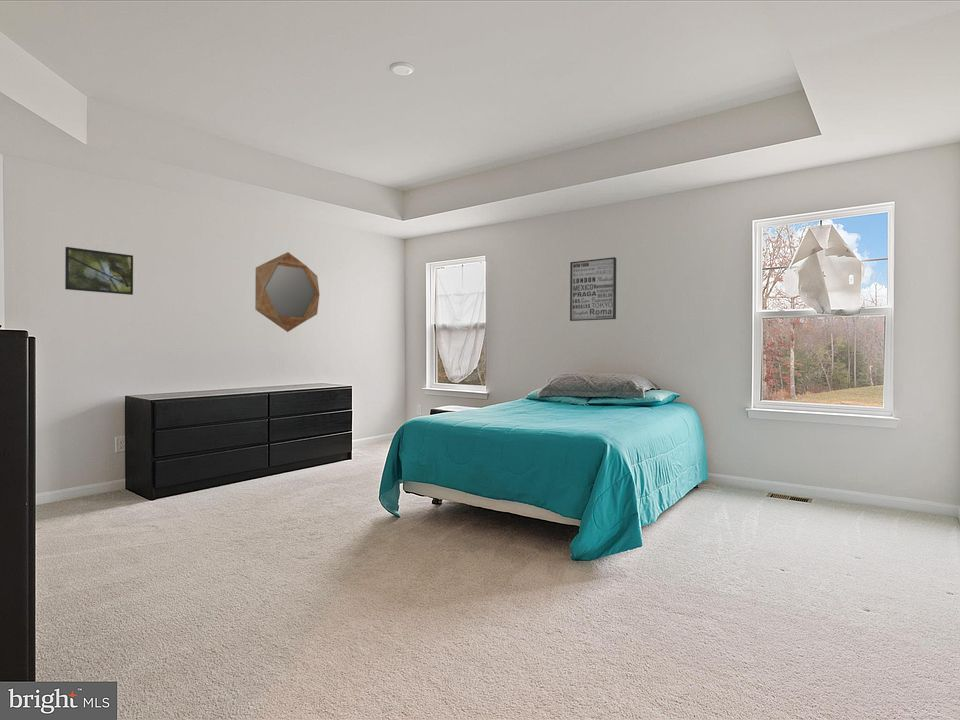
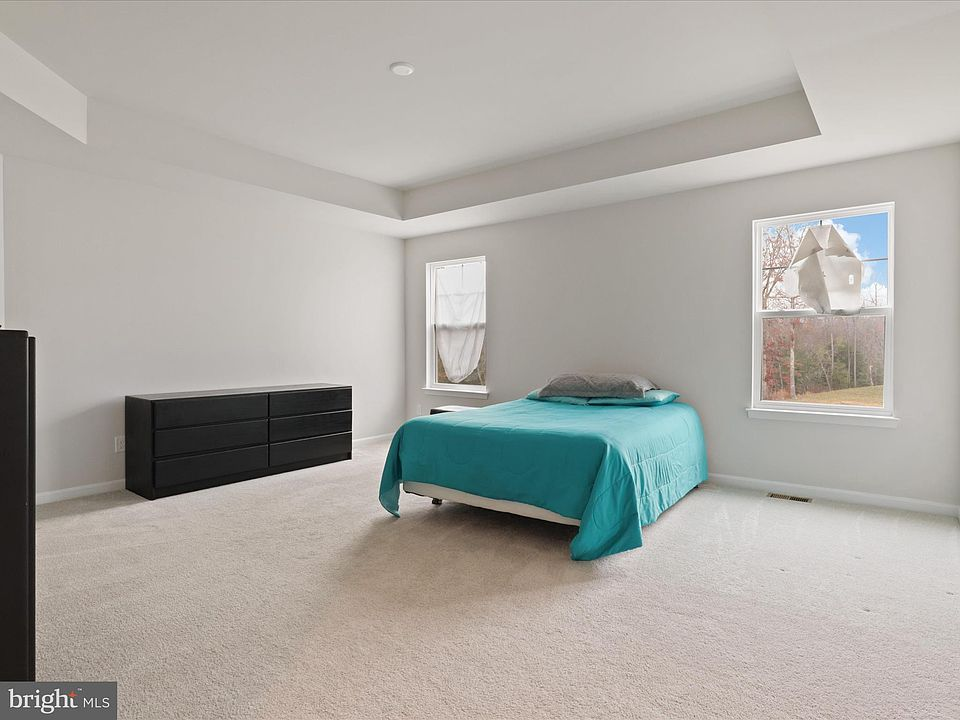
- wall art (592, 290)
- home mirror (290, 291)
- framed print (100, 271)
